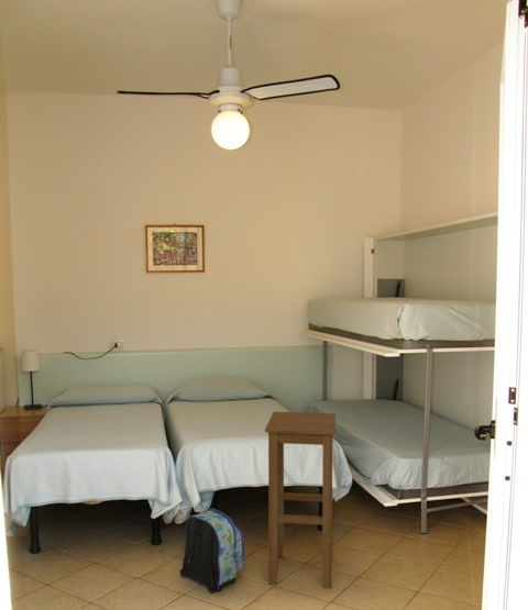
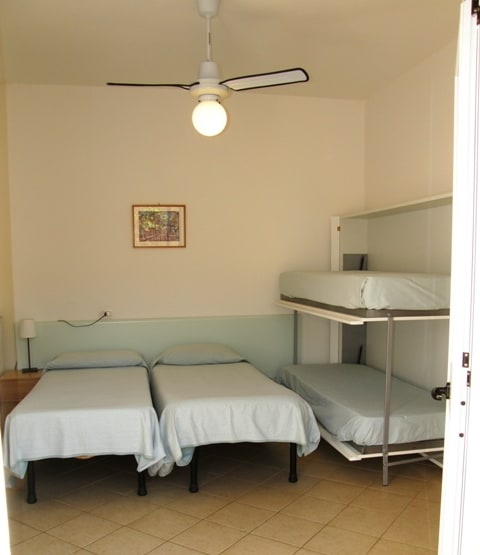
- backpack (213, 544)
- stool (301, 496)
